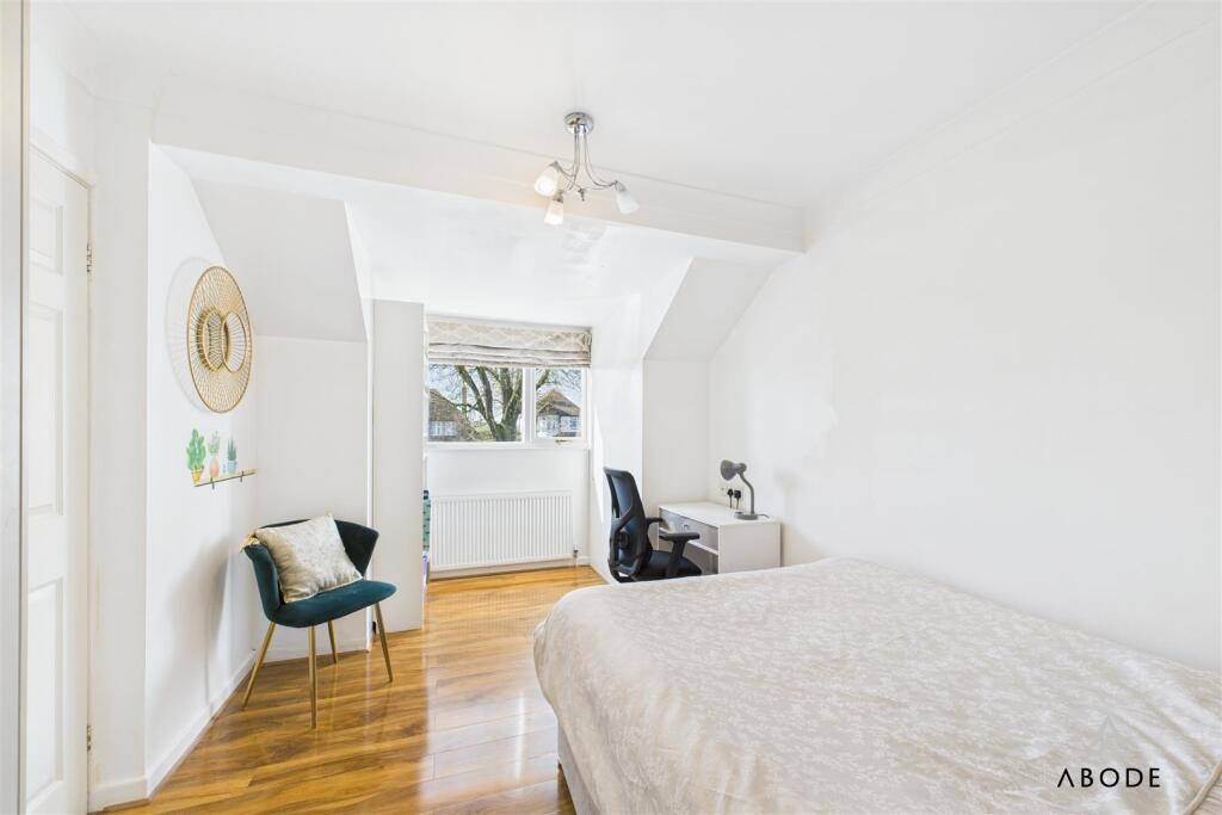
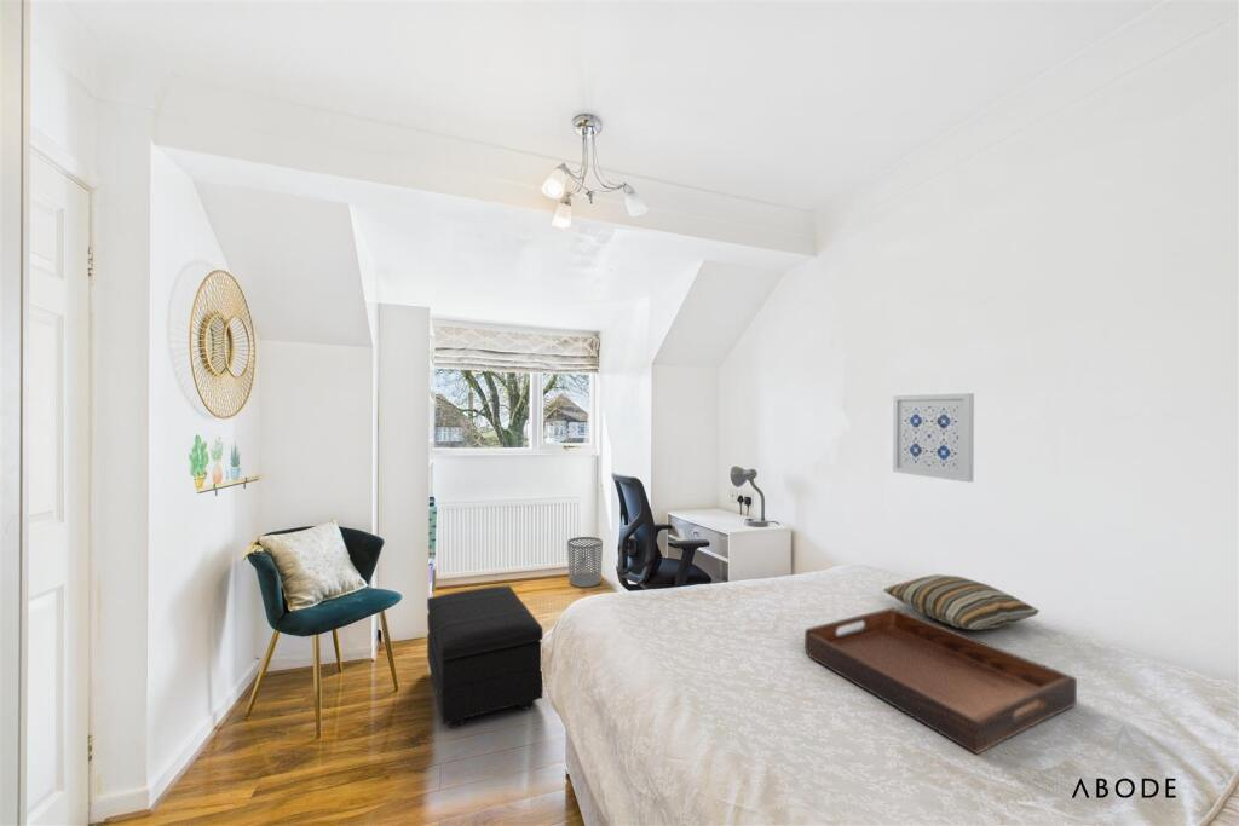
+ wall art (929, 435)
+ waste bin (584, 560)
+ pillow (957, 600)
+ serving tray (924, 663)
+ footstool (480, 647)
